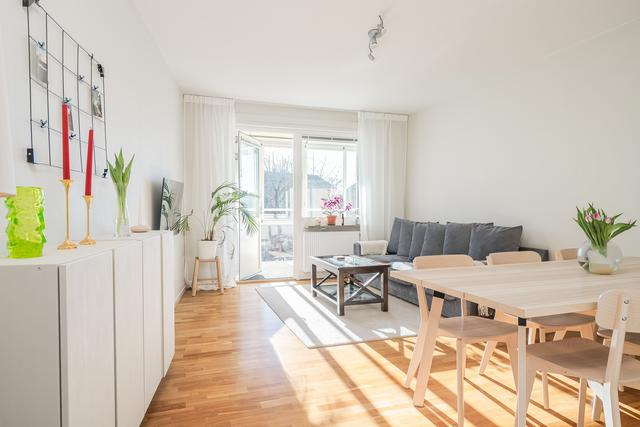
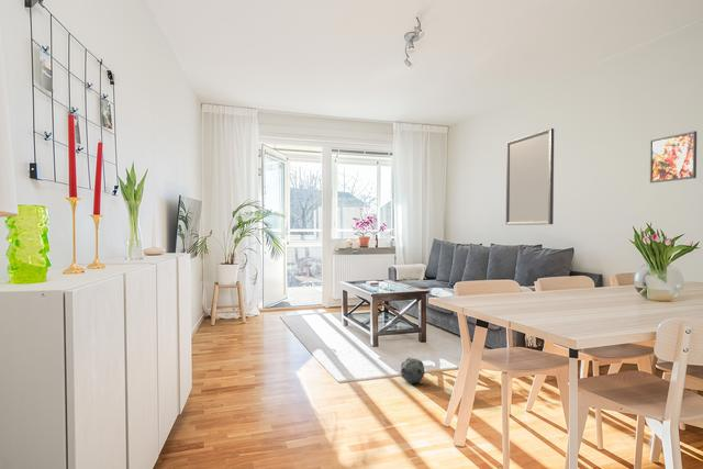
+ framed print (671, 158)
+ home mirror (527, 180)
+ ball (412, 370)
